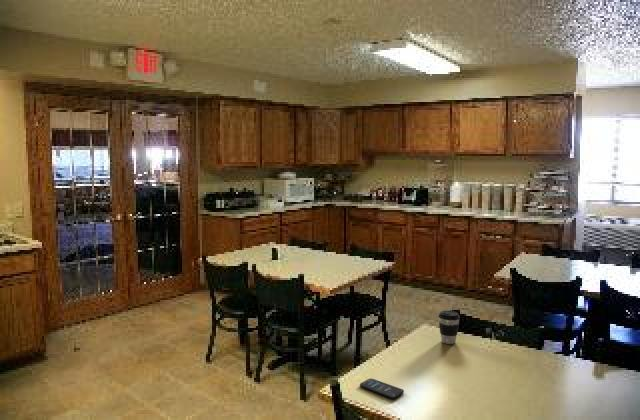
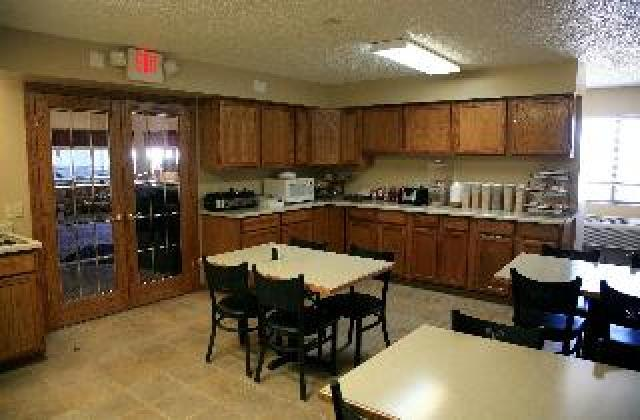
- smartphone (381, 388)
- coffee cup (448, 327)
